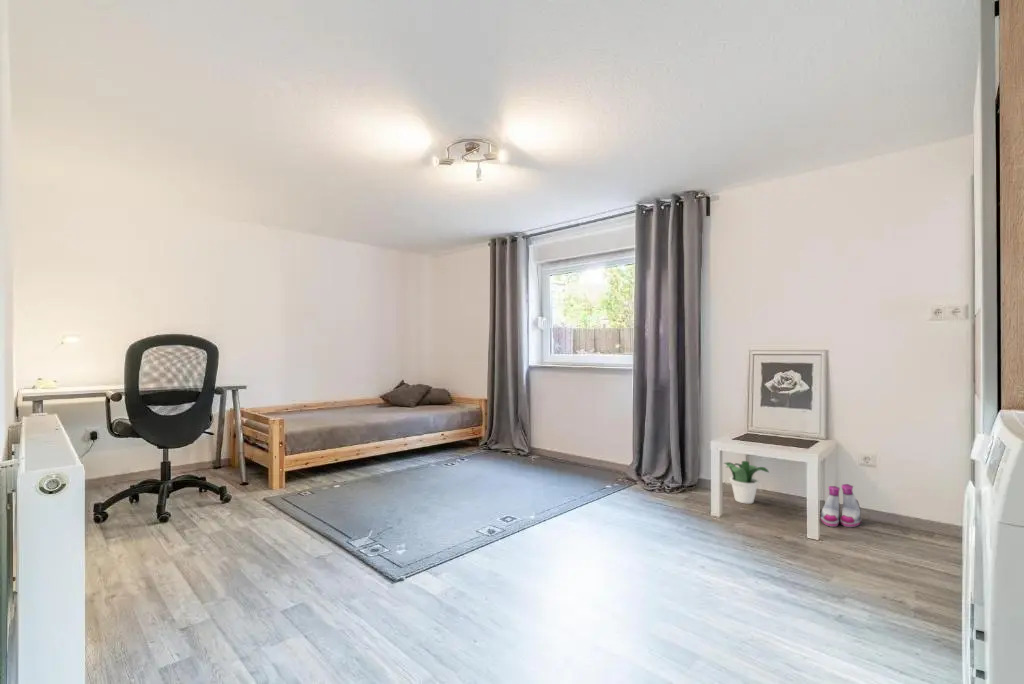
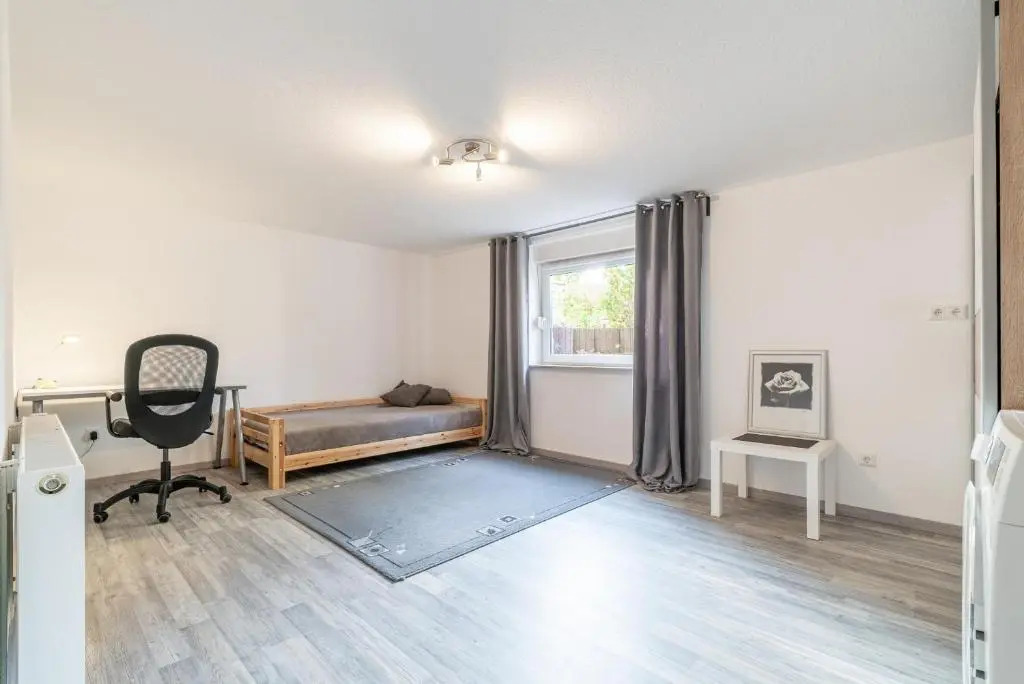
- boots (839, 504)
- potted plant (744, 482)
